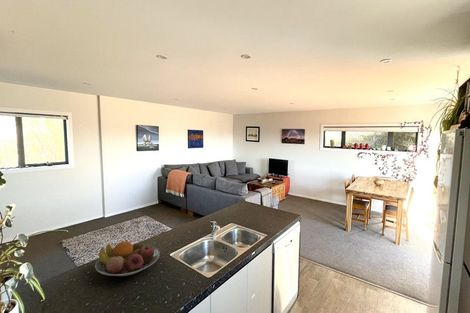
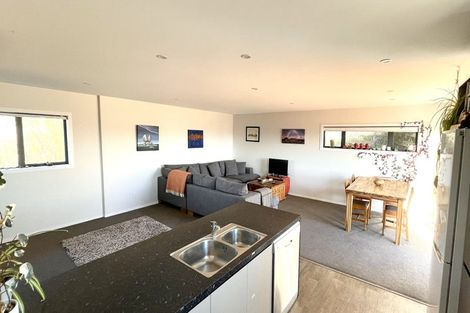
- fruit bowl (129, 255)
